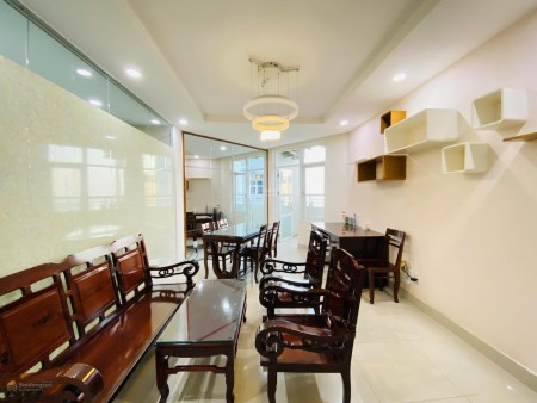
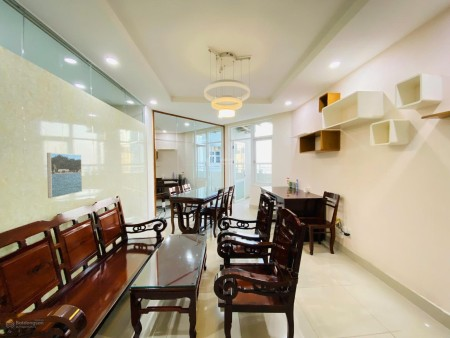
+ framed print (66, 174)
